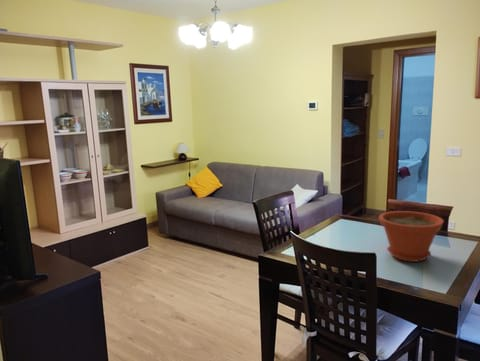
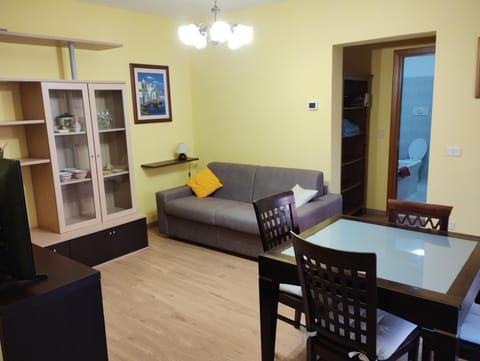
- plant pot (409, 237)
